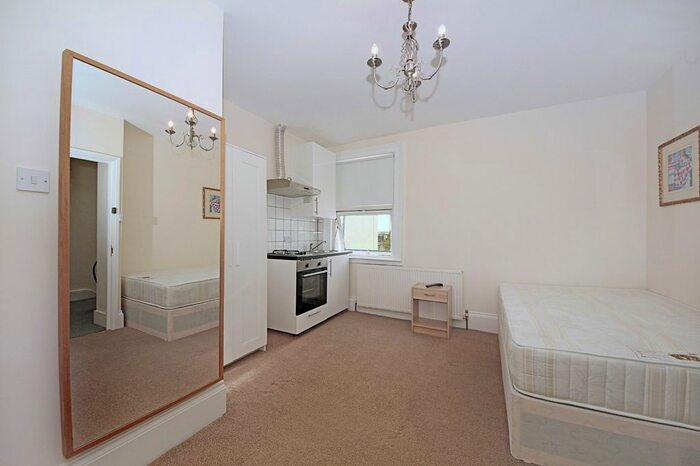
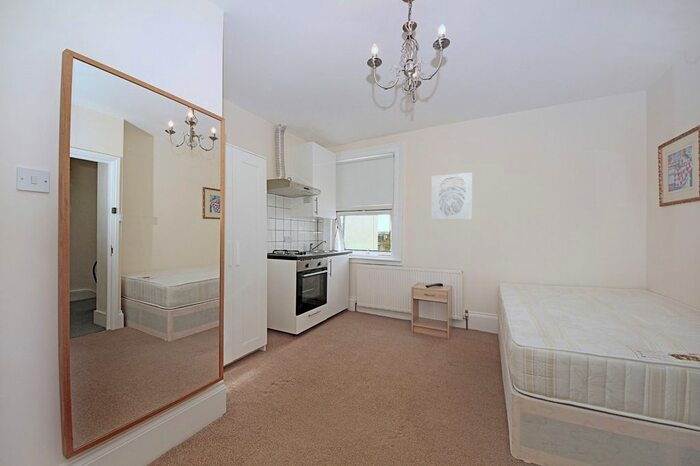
+ wall art (451, 197)
